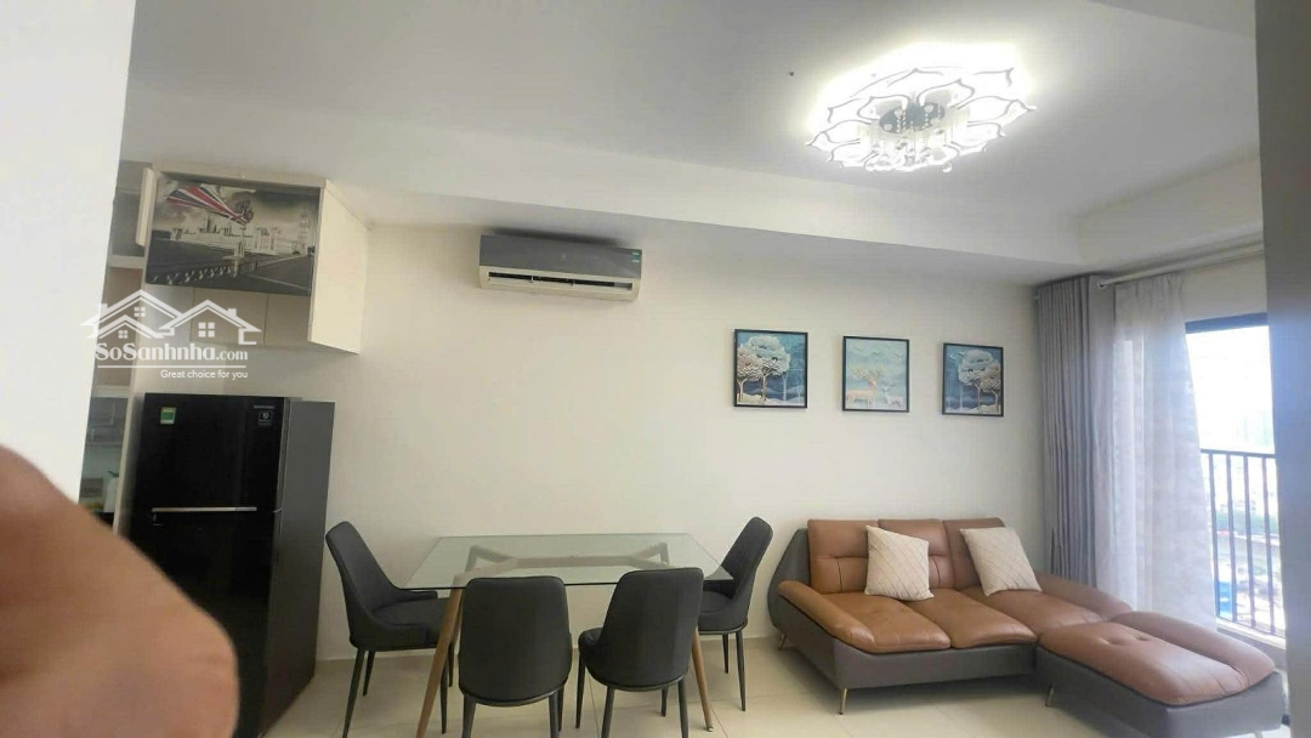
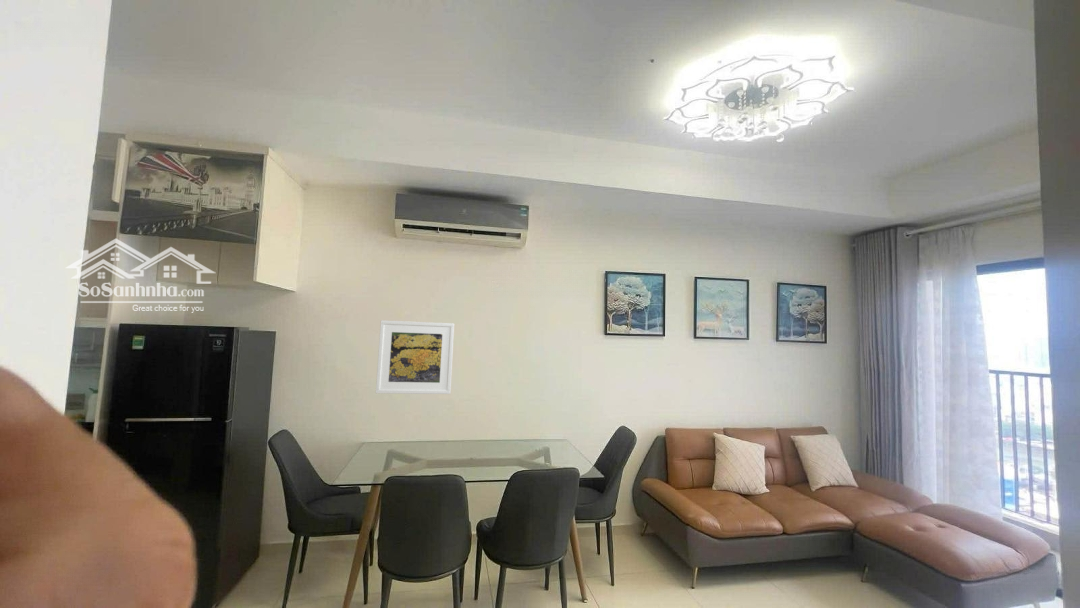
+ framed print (416, 357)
